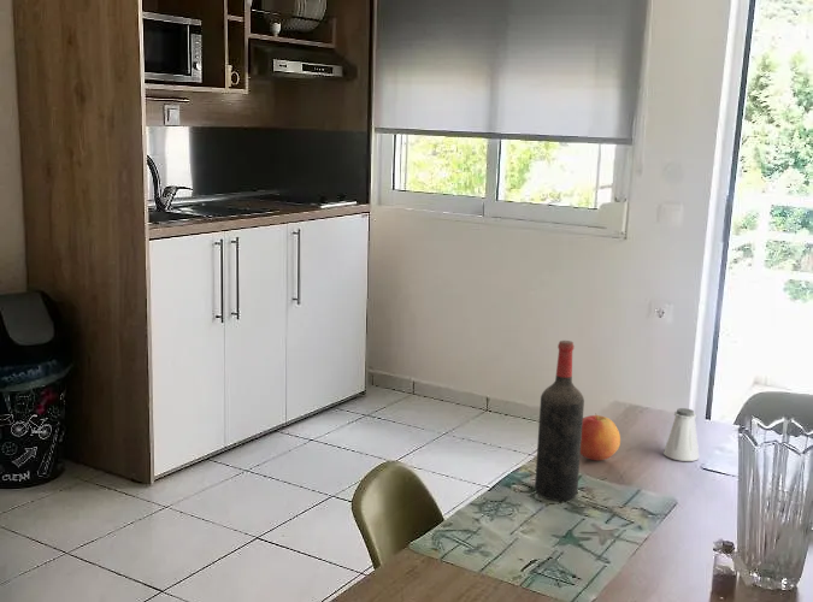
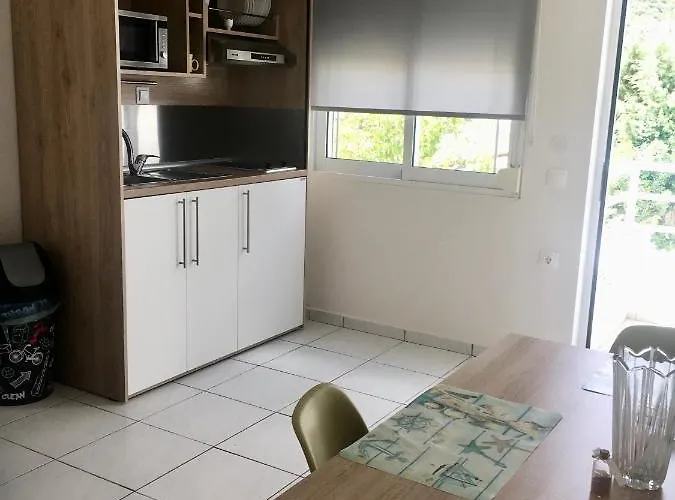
- apple (595, 436)
- wine bottle (560, 418)
- saltshaker (683, 432)
